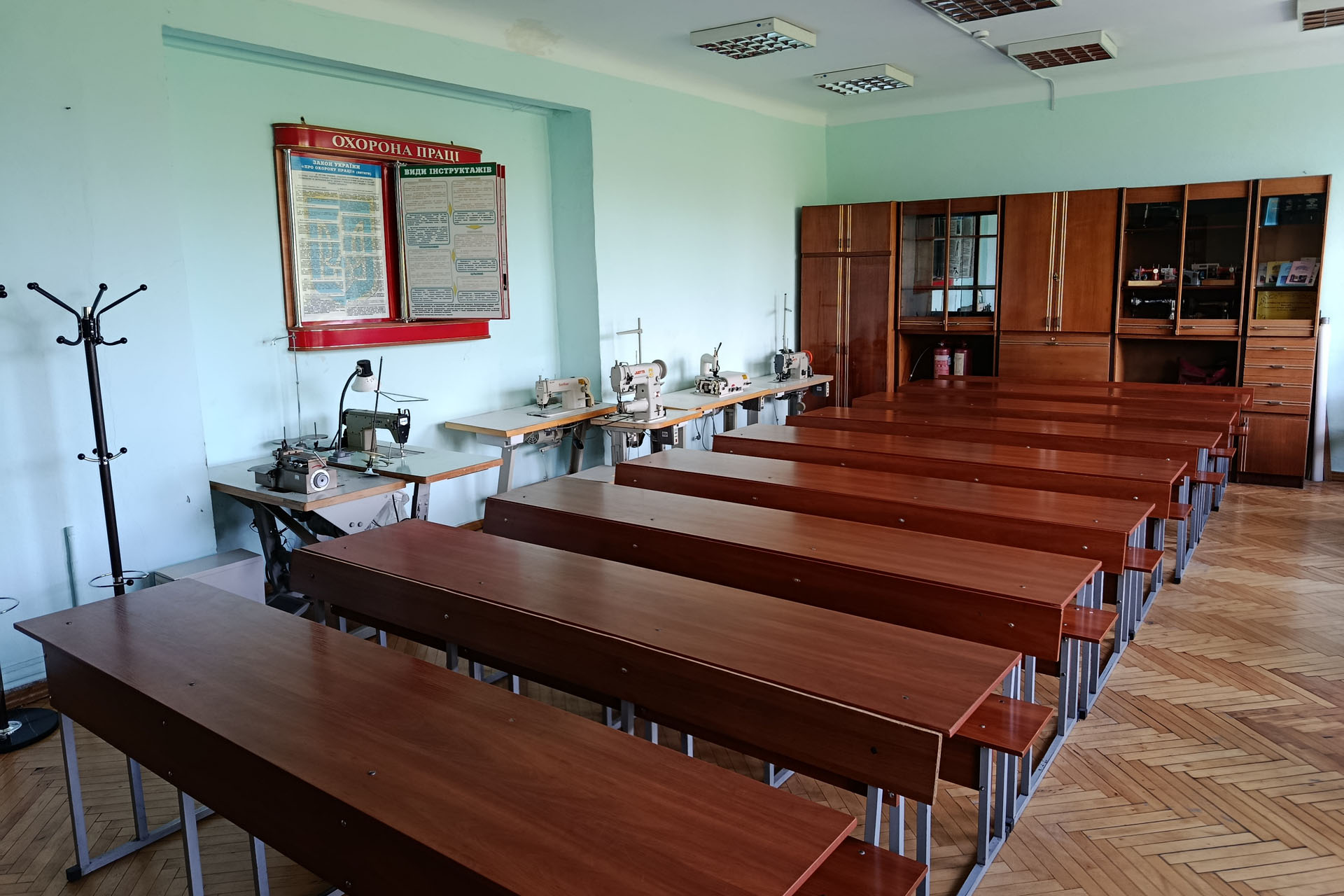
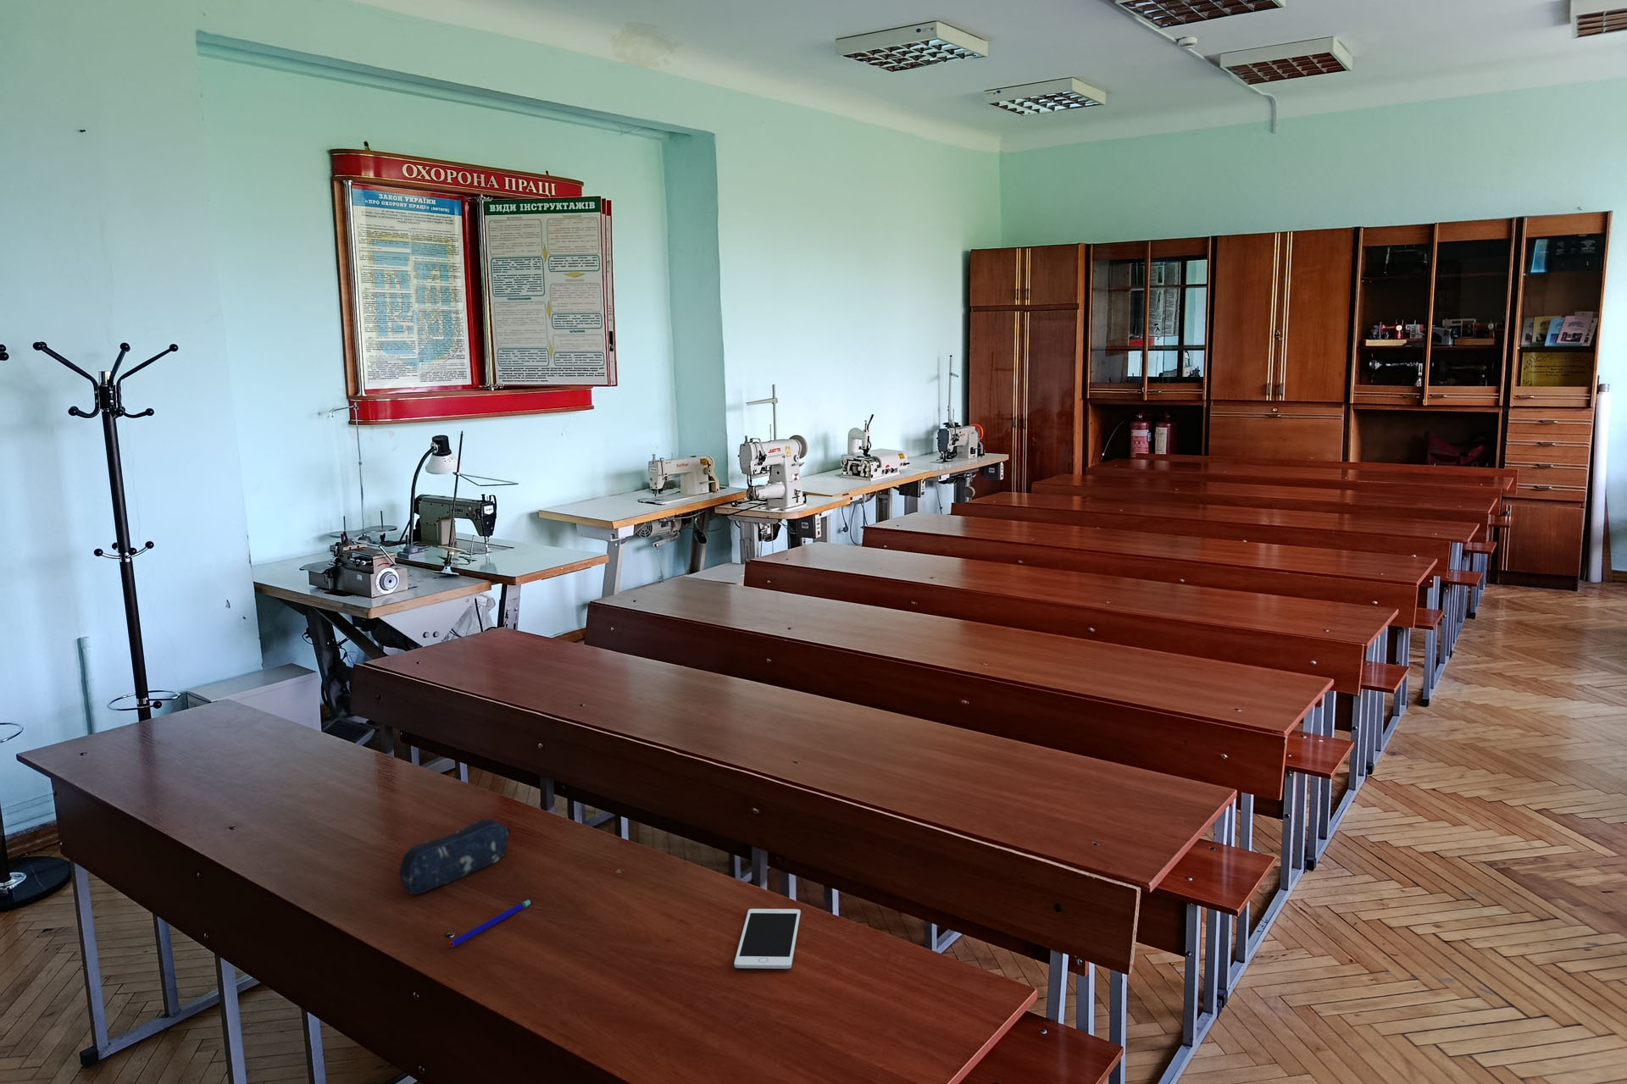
+ pen (493, 922)
+ pencil case (455, 855)
+ cell phone (769, 936)
